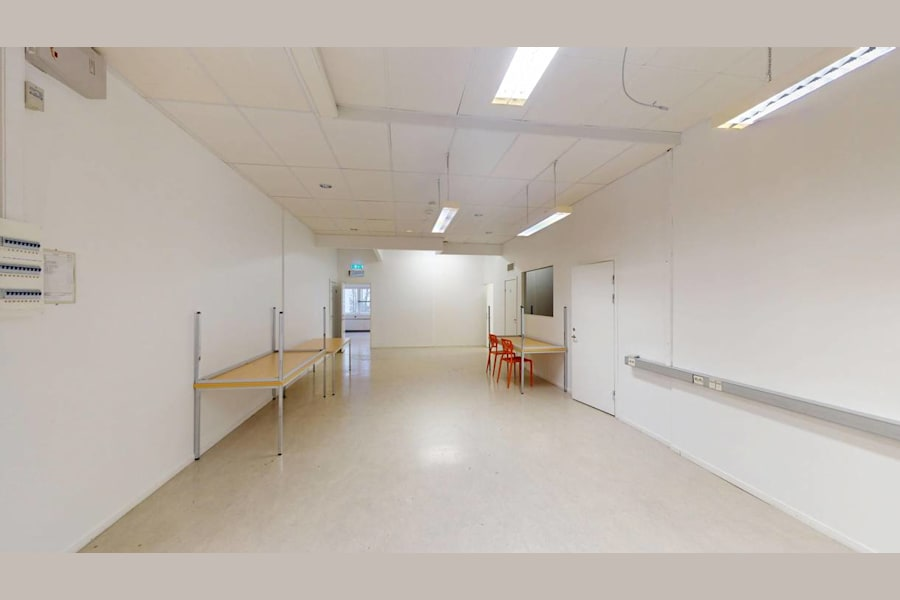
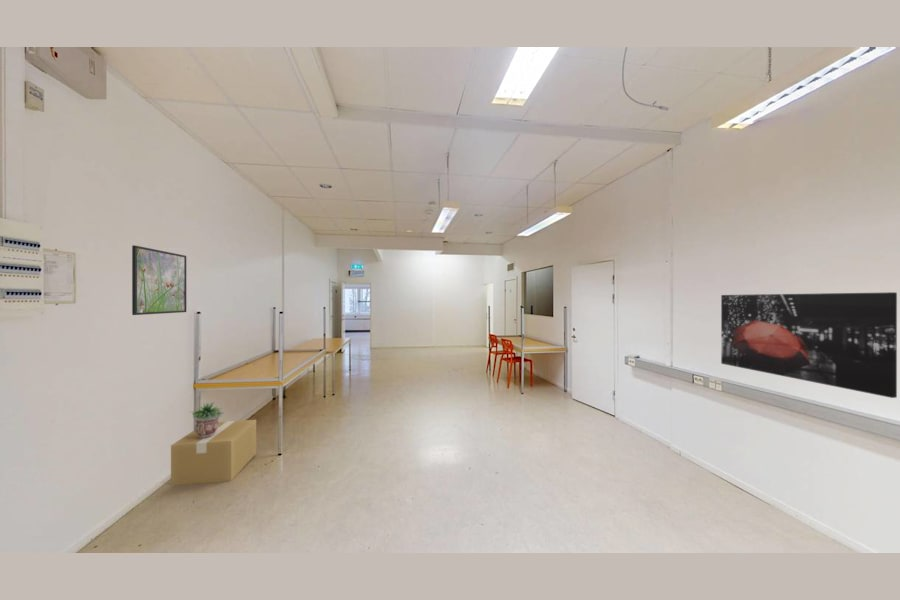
+ cardboard box (217, 449)
+ potted plant (207, 418)
+ wall art (790, 335)
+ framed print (162, 282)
